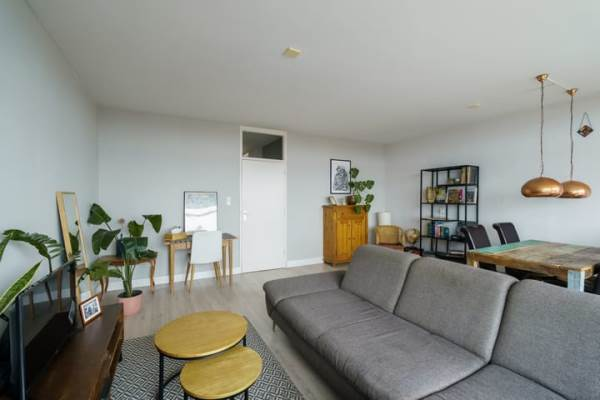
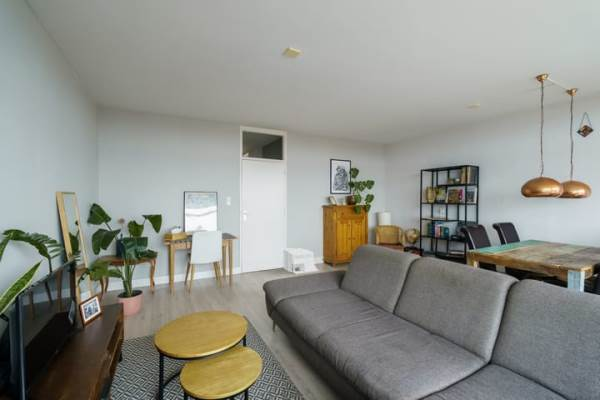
+ architectural model (301, 259)
